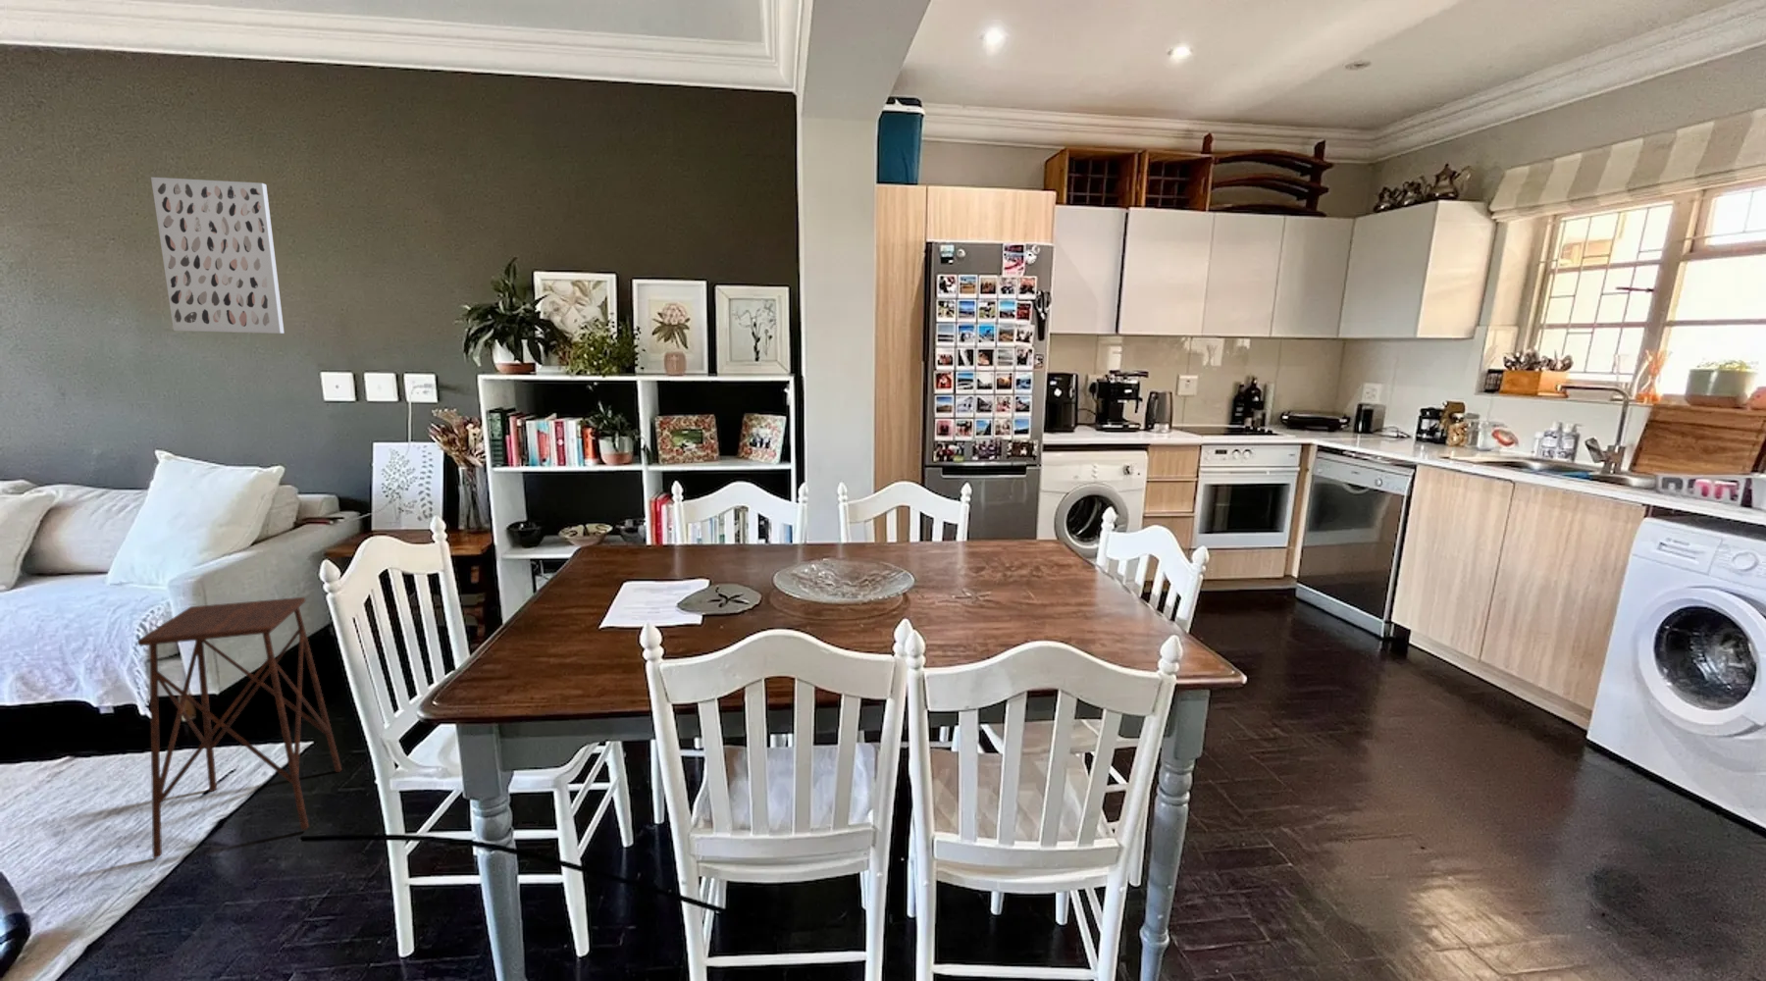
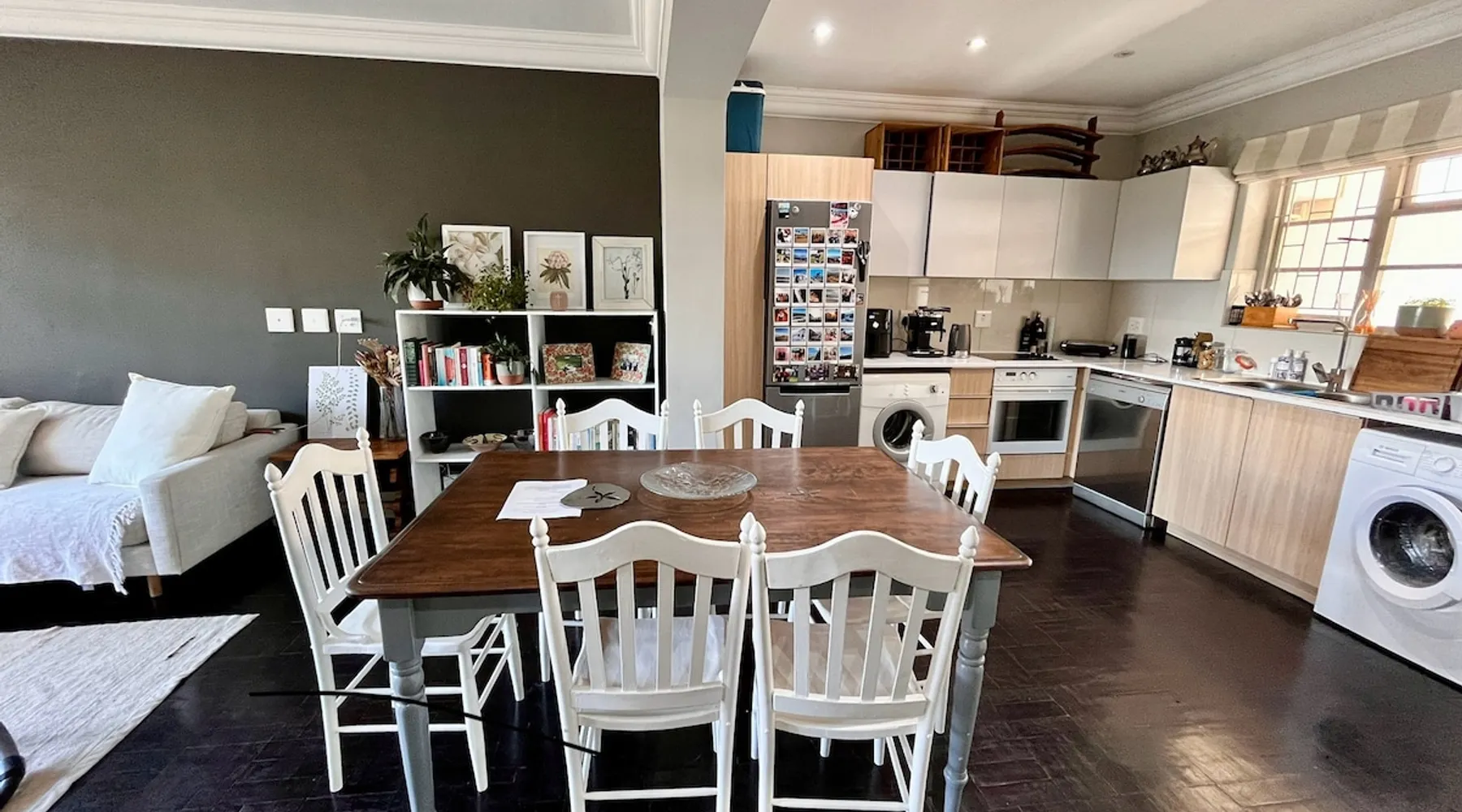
- wall art (219, 257)
- side table (240, 712)
